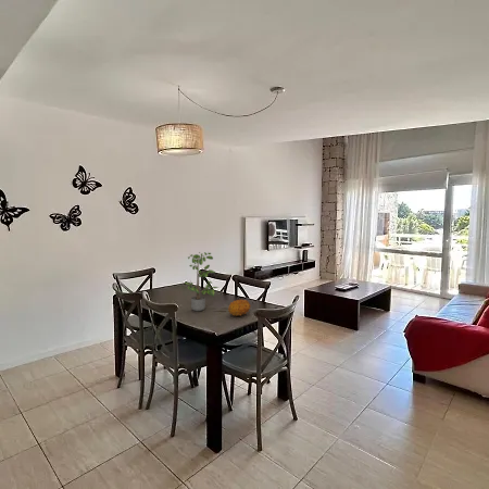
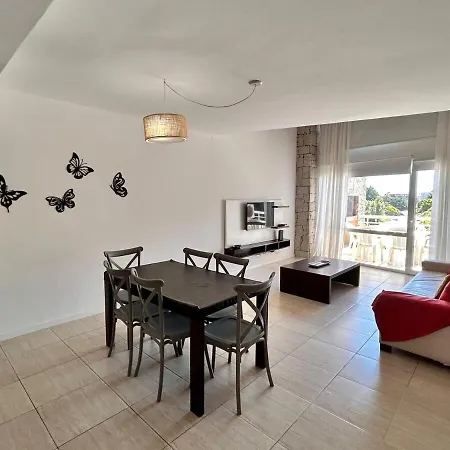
- potted plant (203, 276)
- fruit (239, 306)
